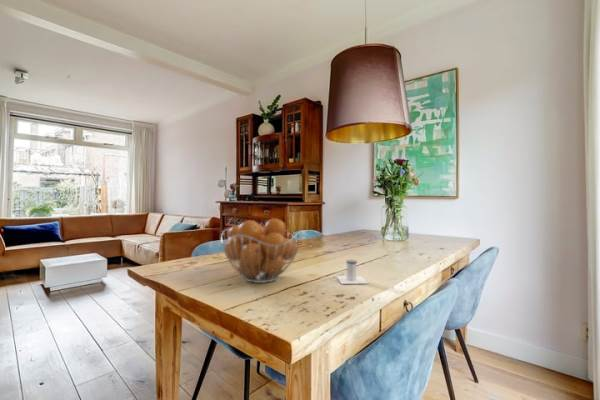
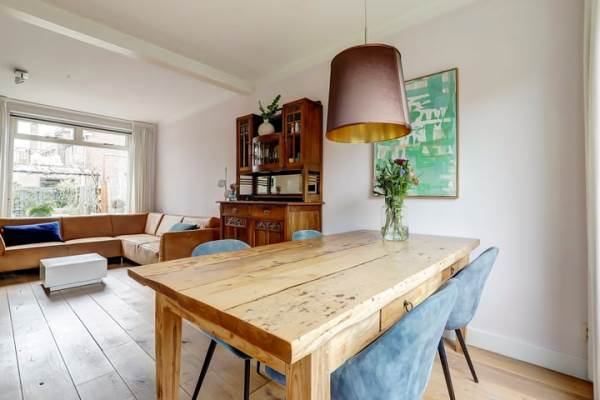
- fruit basket (261, 248)
- salt shaker (351, 270)
